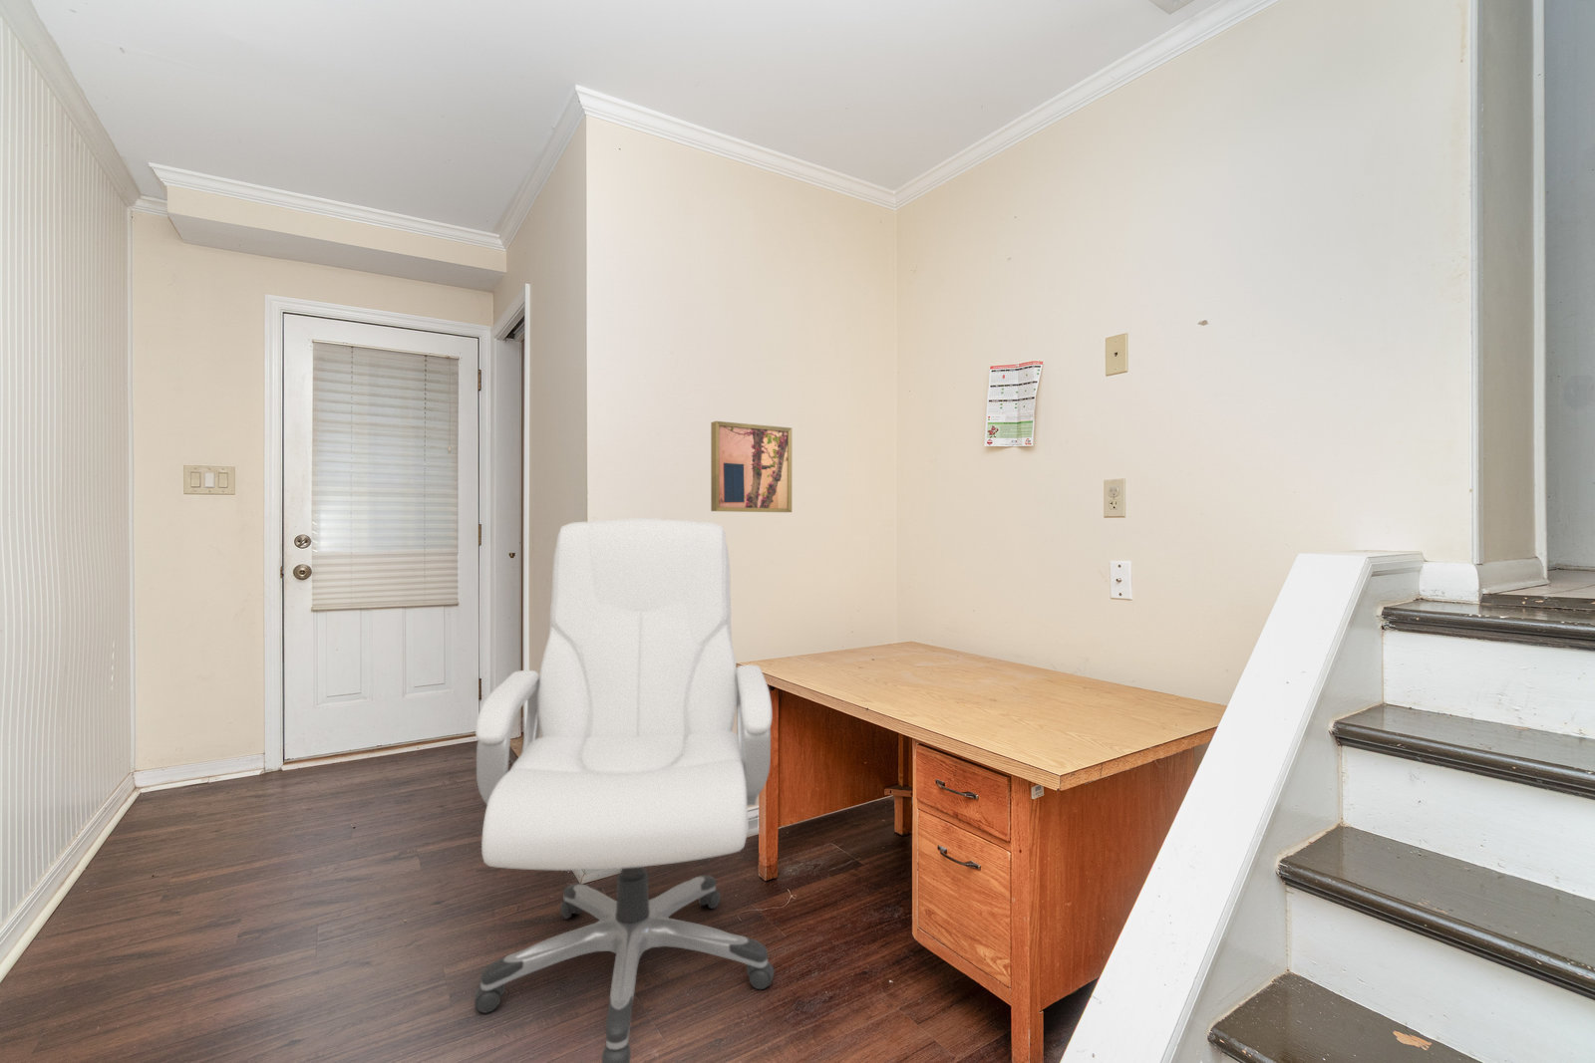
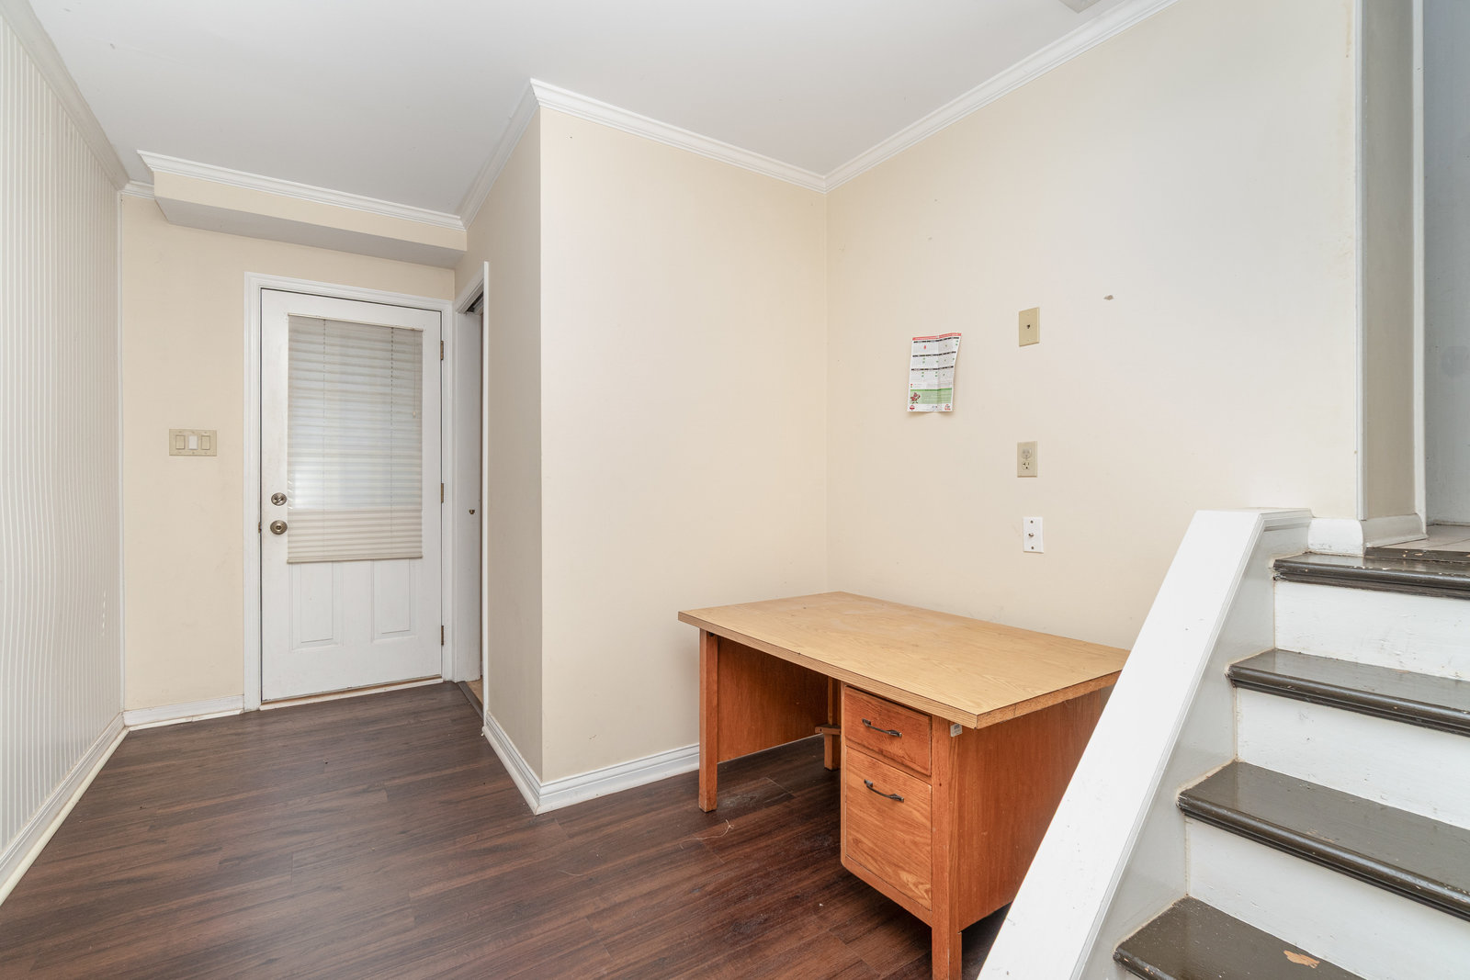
- wall art (751, 469)
- chair (633, 741)
